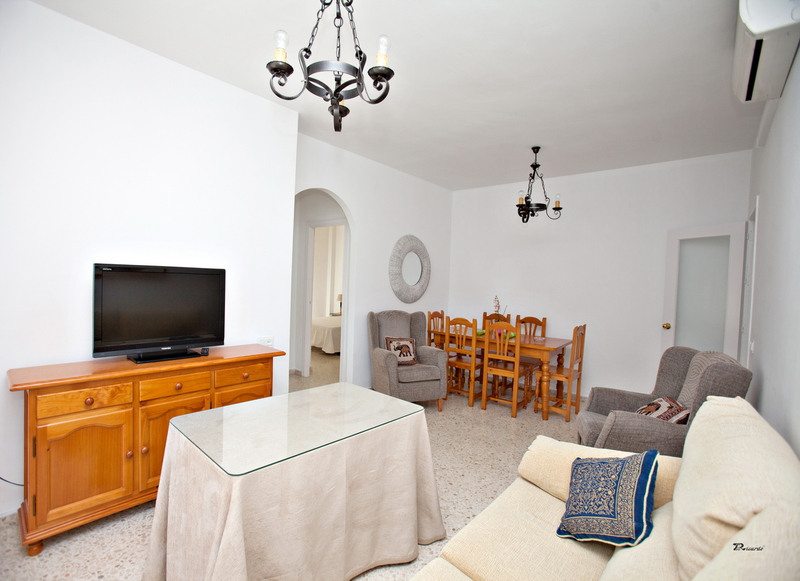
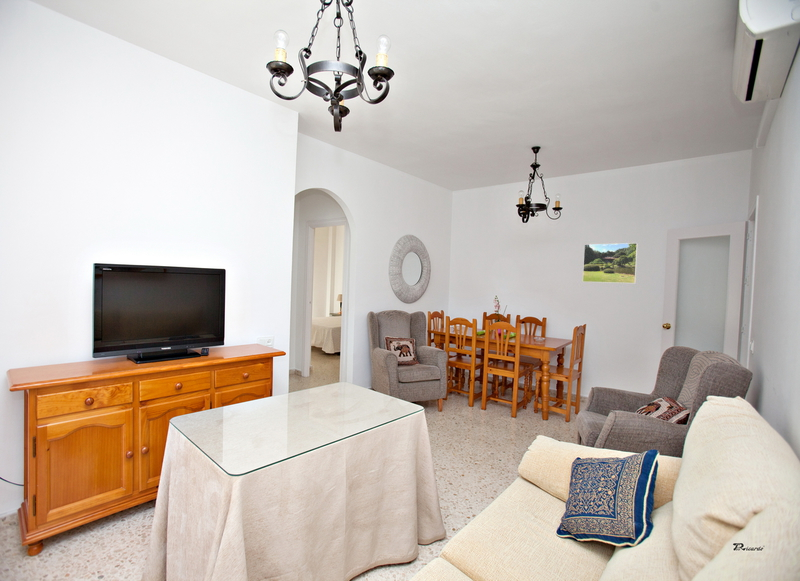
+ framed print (609, 263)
